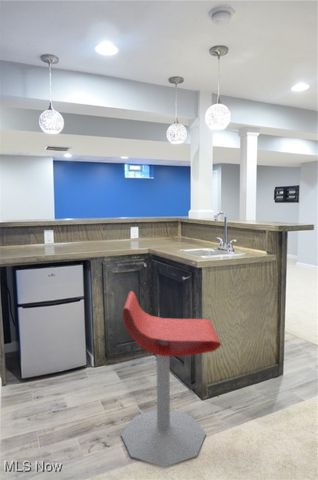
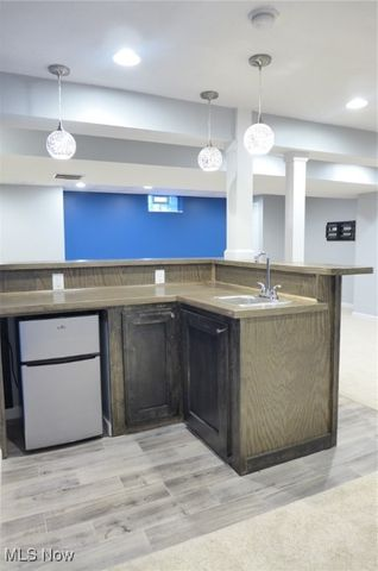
- stool (169, 367)
